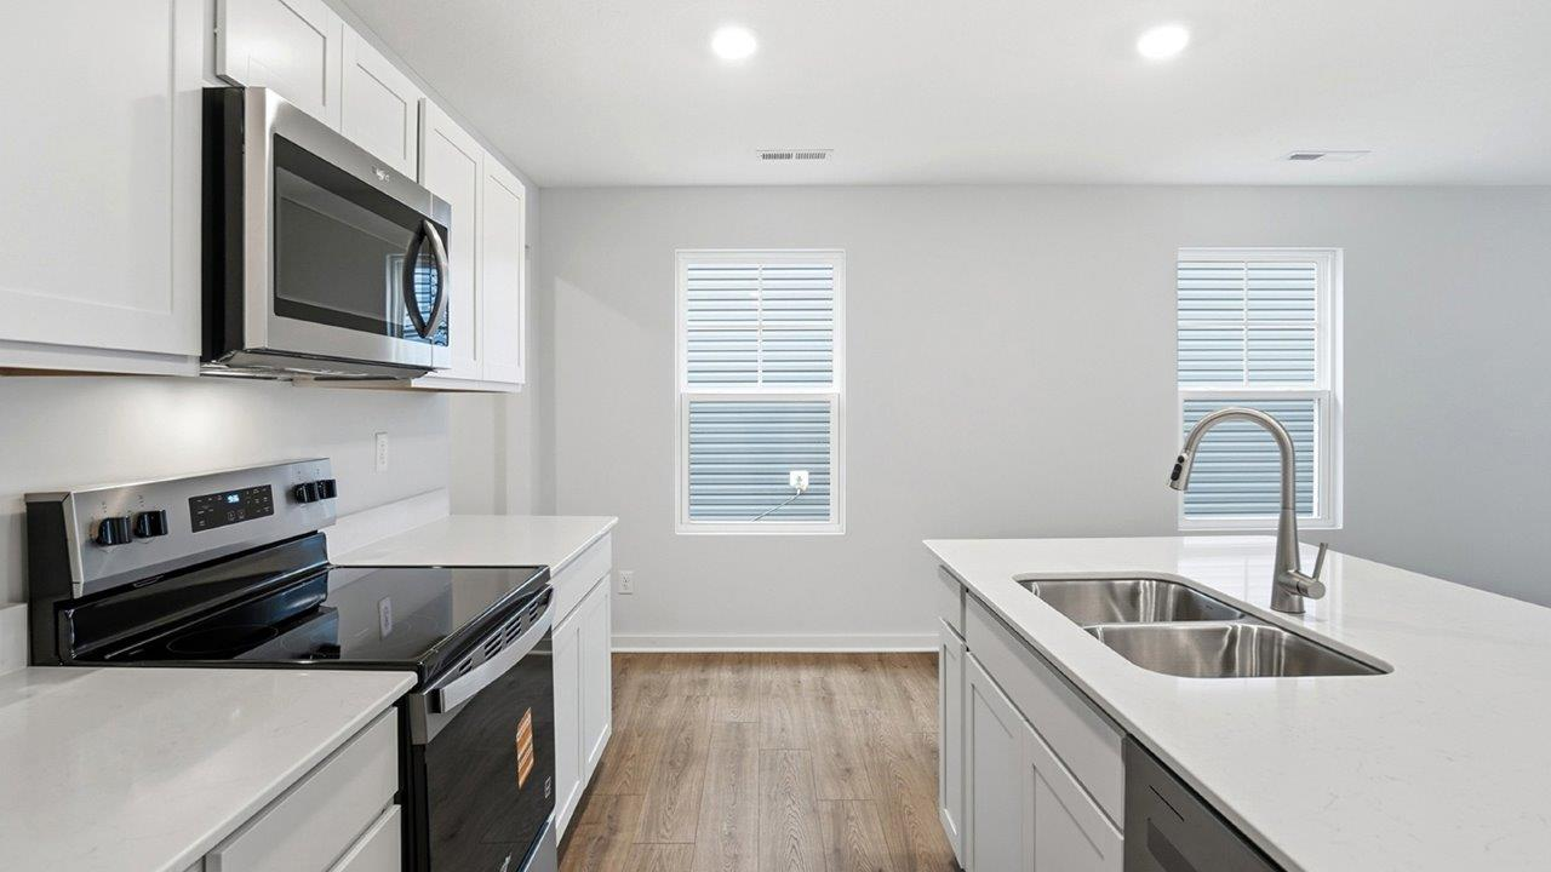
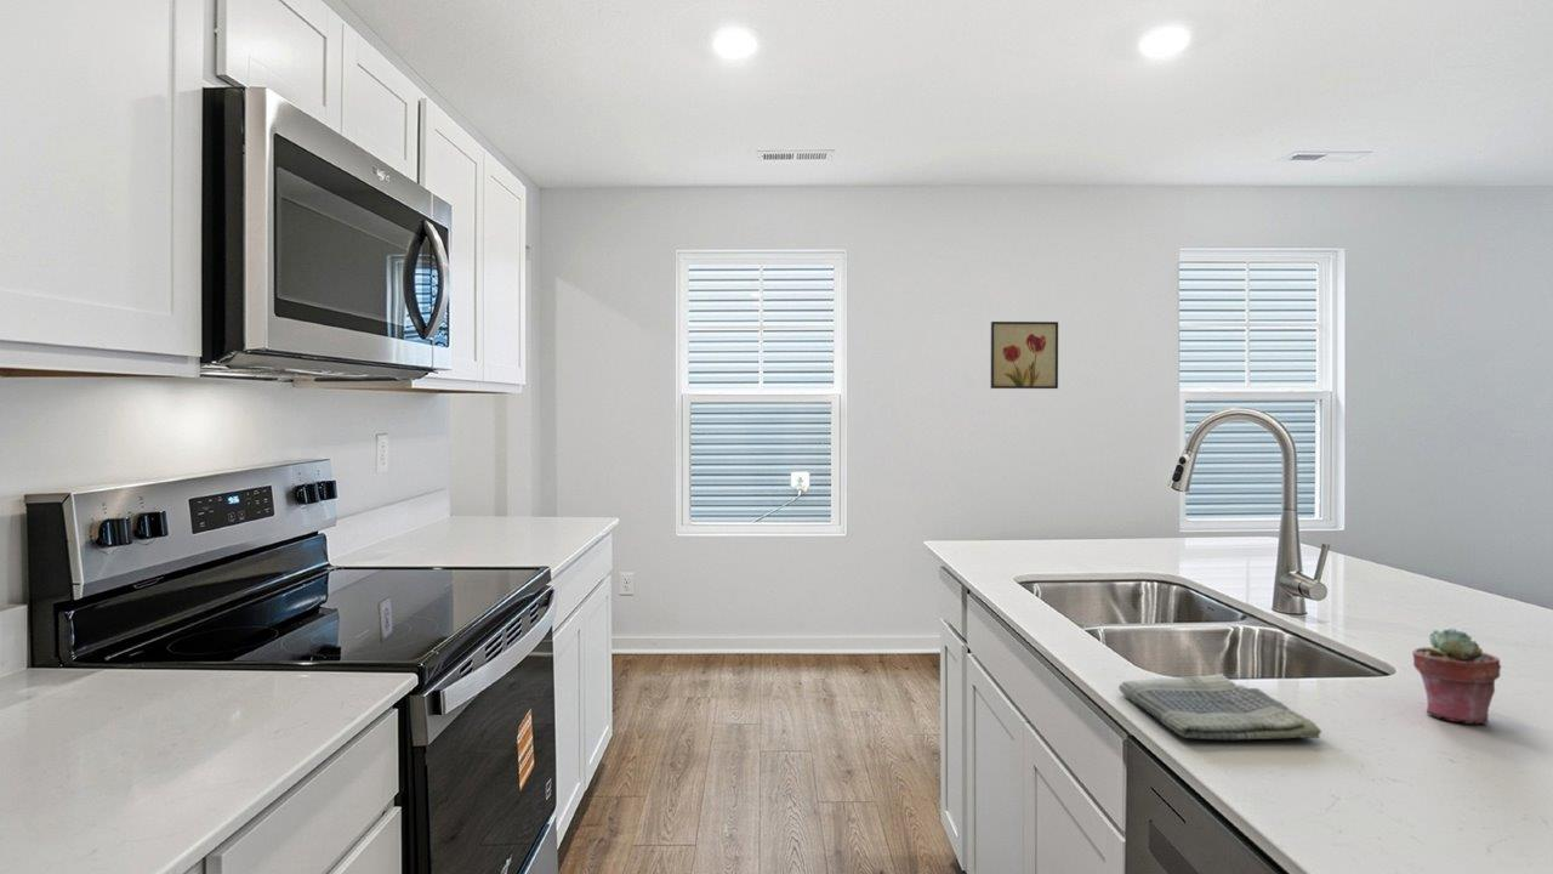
+ potted succulent (1455, 671)
+ dish towel (1213, 704)
+ wall art (1023, 354)
